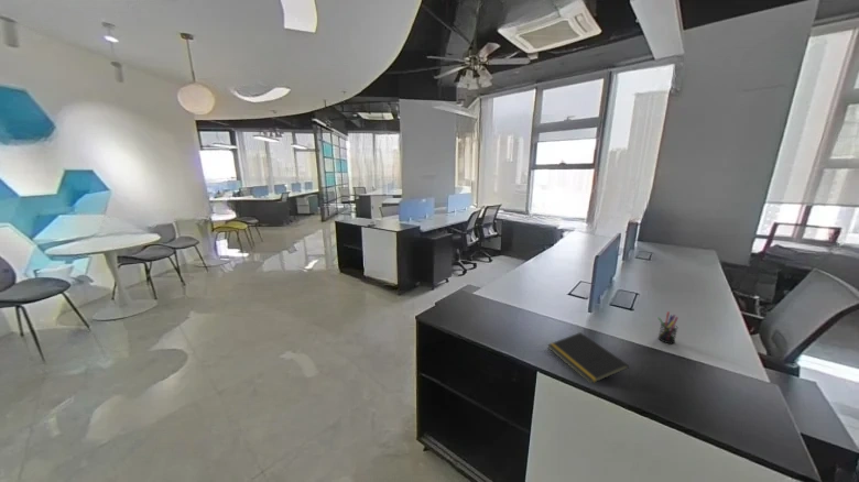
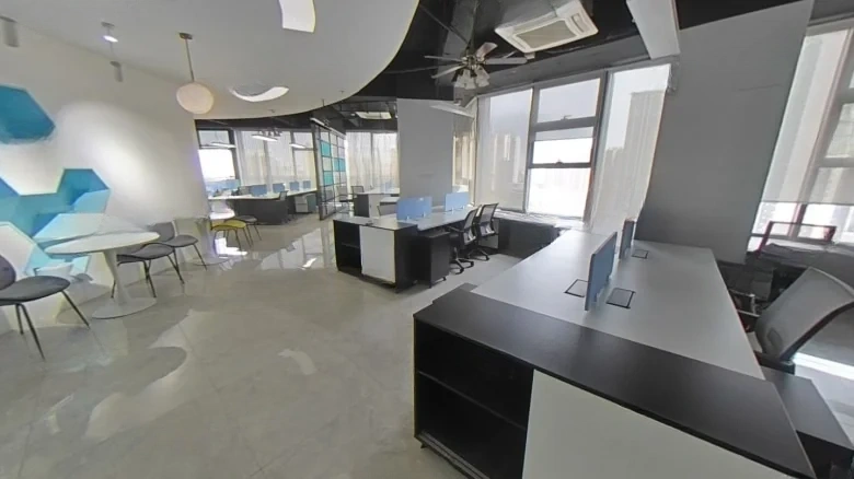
- pen holder (666, 327)
- notepad (585, 355)
